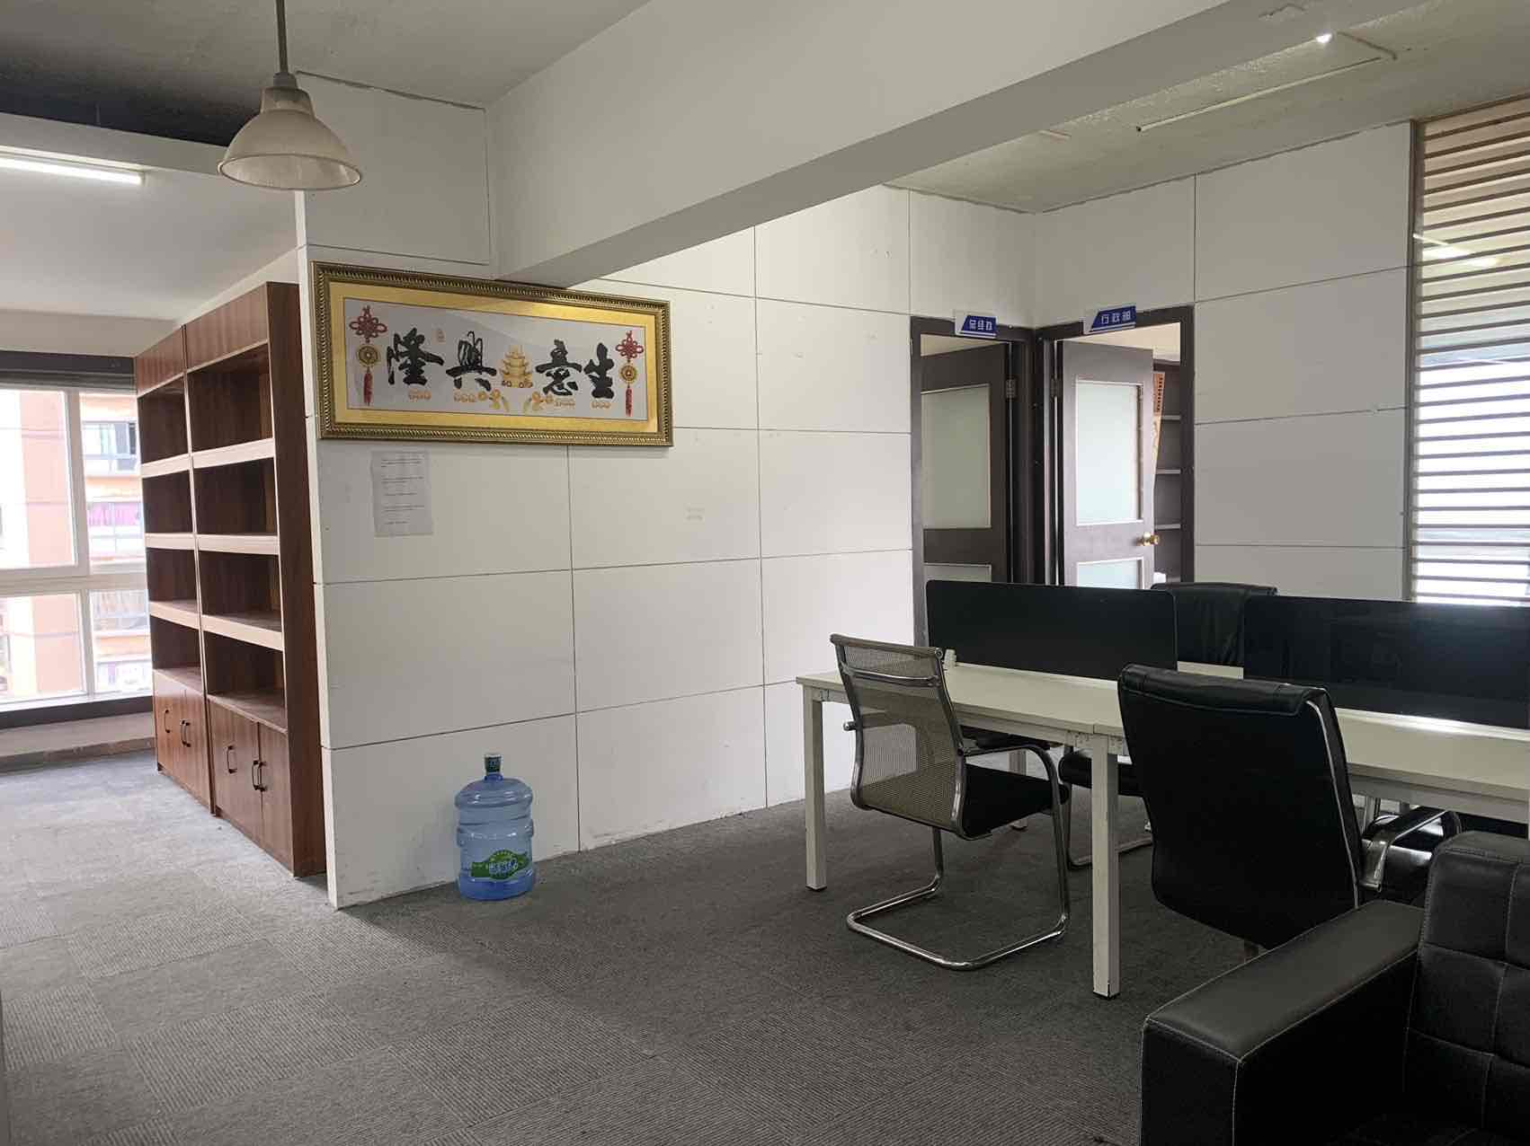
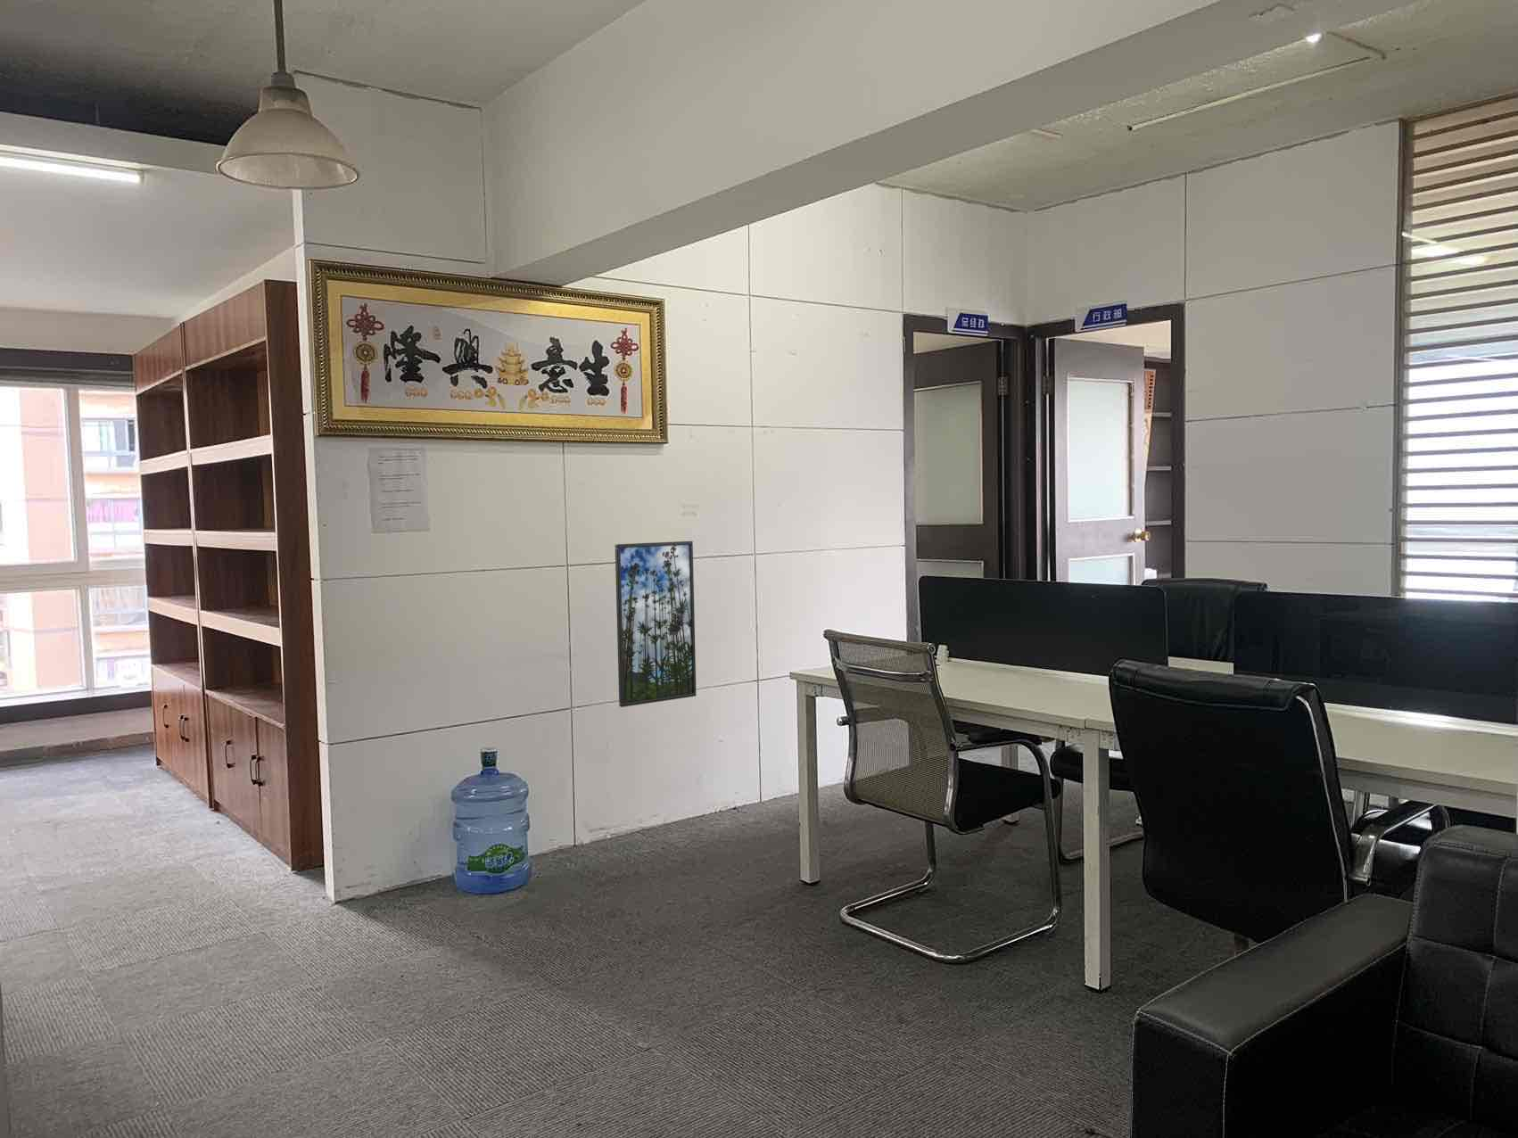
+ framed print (656, 622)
